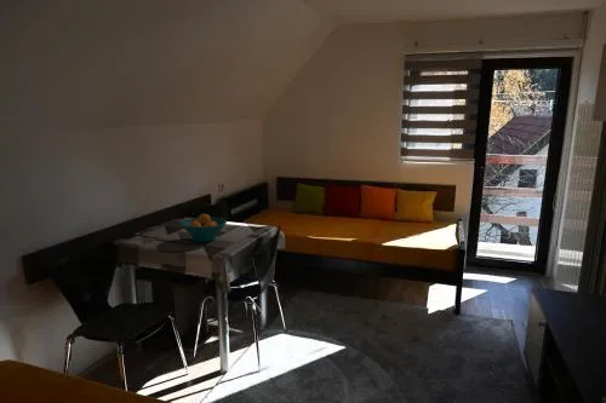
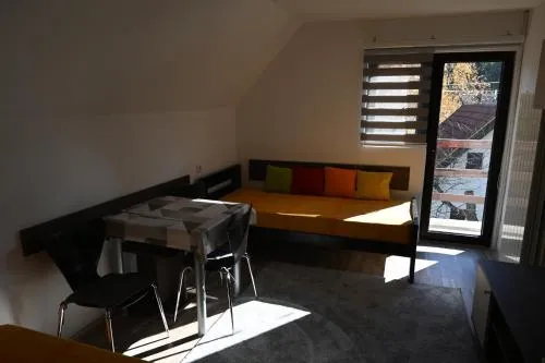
- fruit bowl (204, 226)
